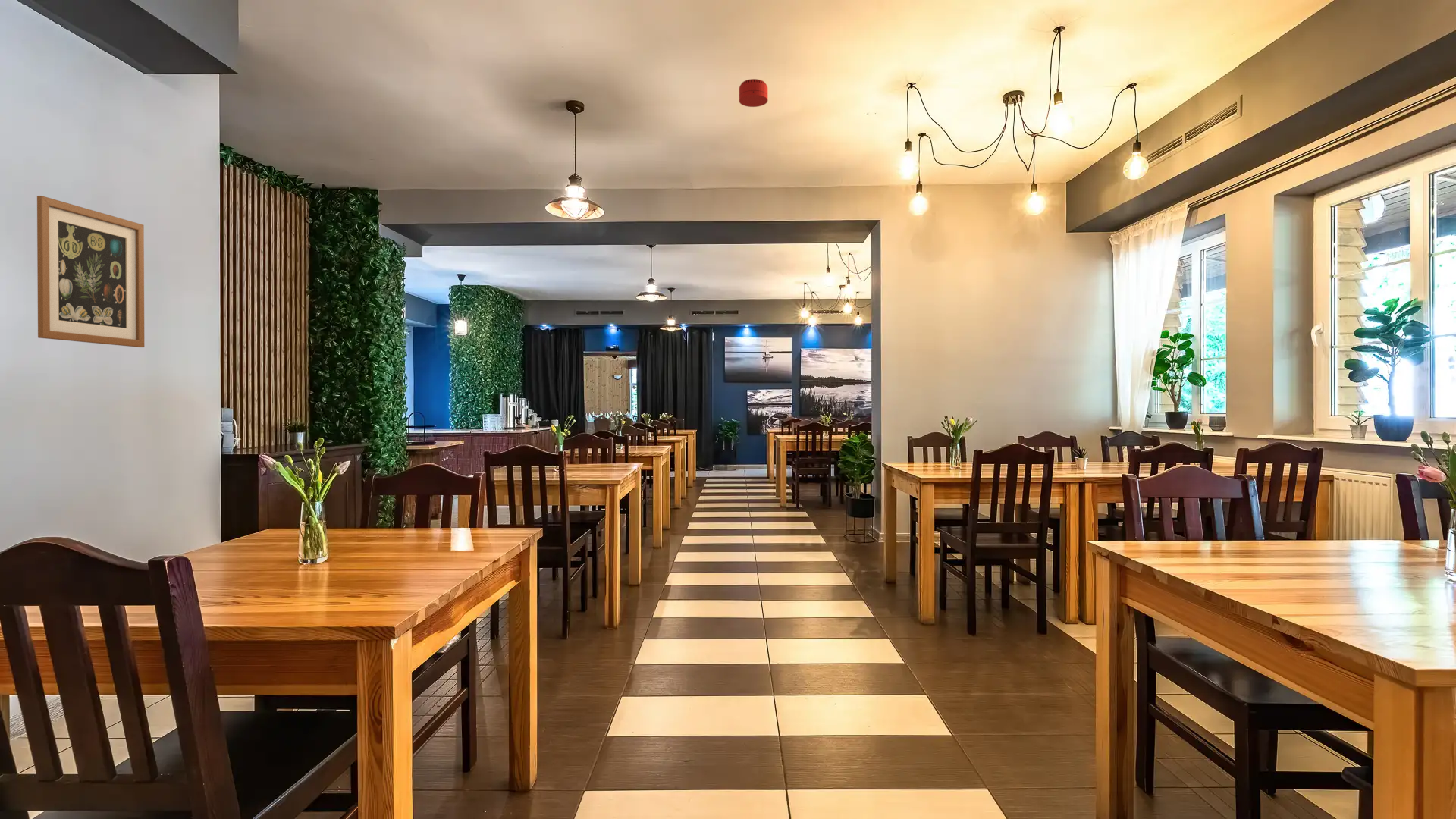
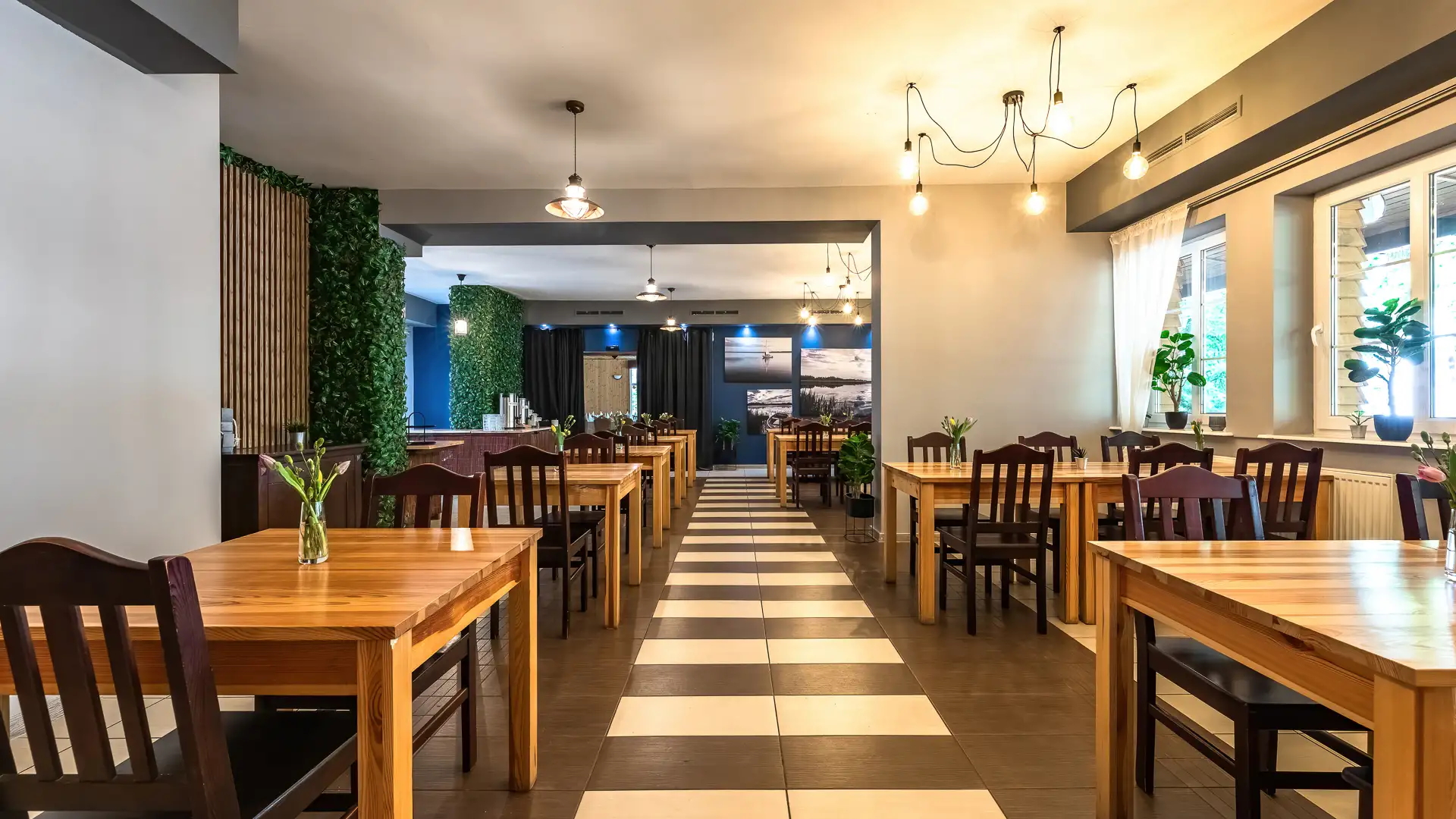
- wall art (94, 277)
- smoke detector (753, 92)
